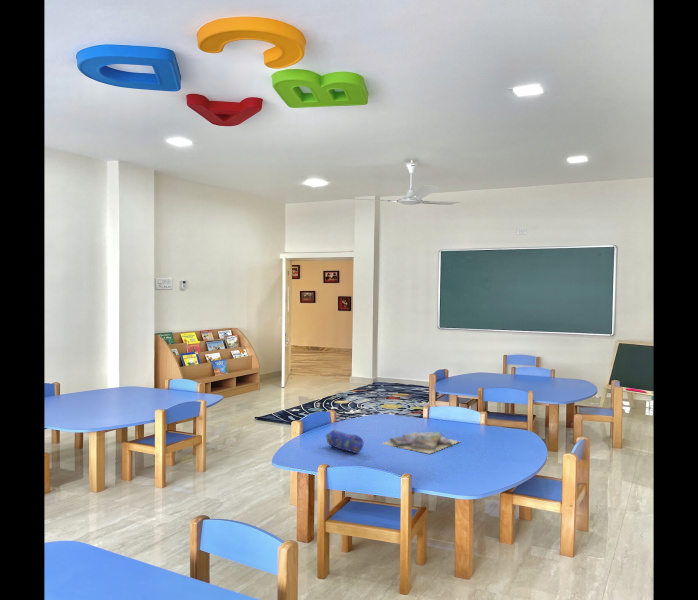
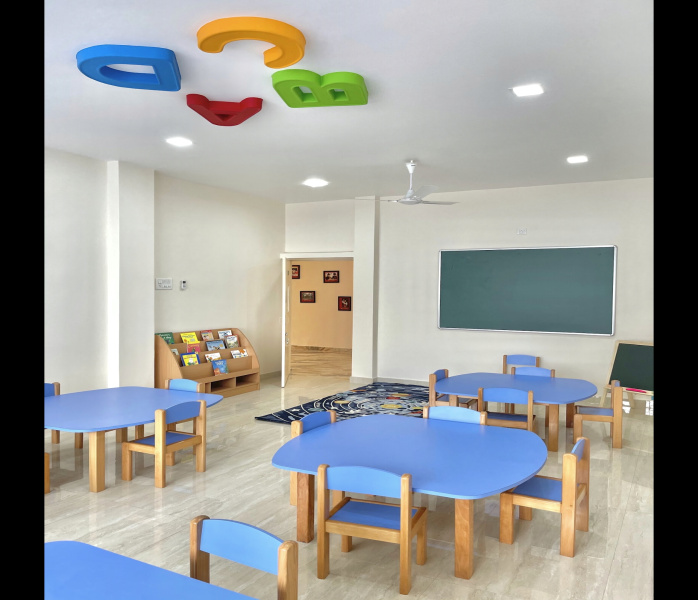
- video game cases (421, 438)
- pencil case (344, 440)
